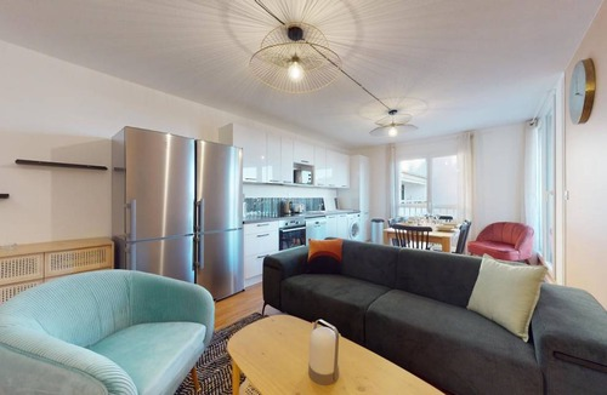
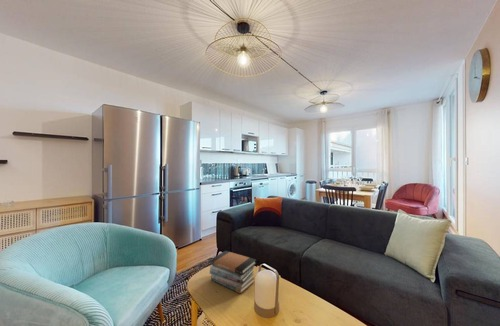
+ book stack (232, 270)
